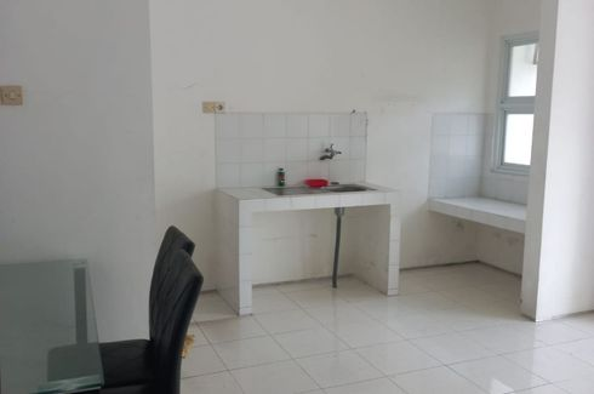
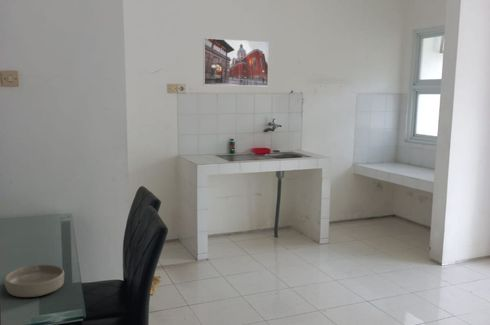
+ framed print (236, 63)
+ bowl (35, 280)
